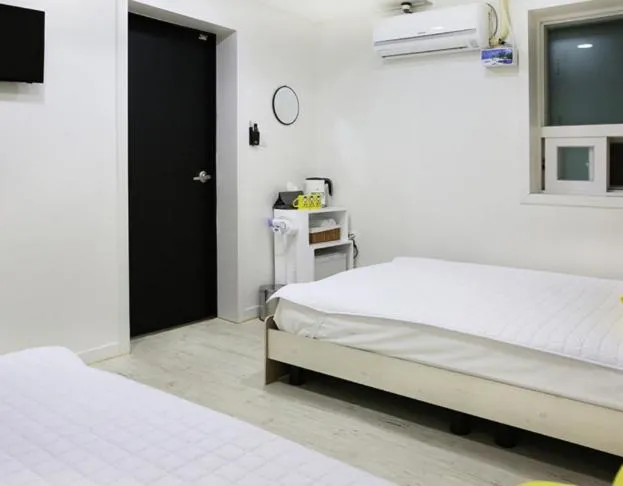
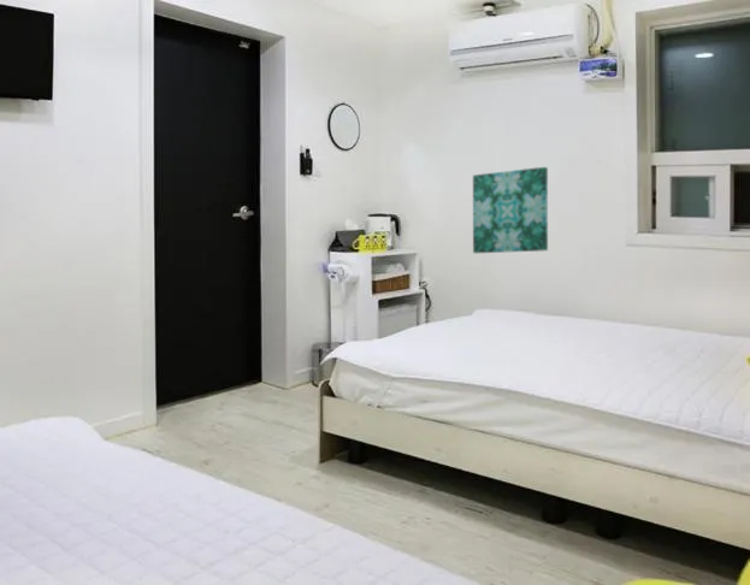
+ wall art (509, 211)
